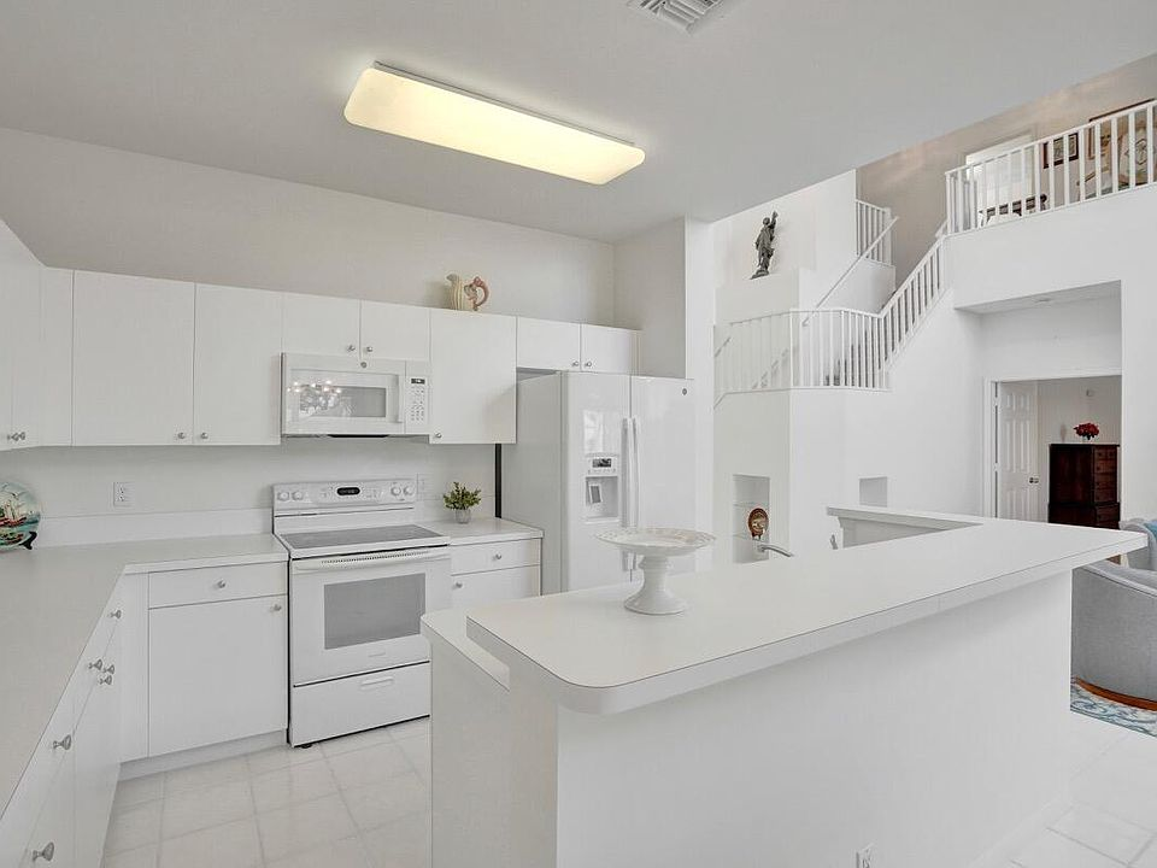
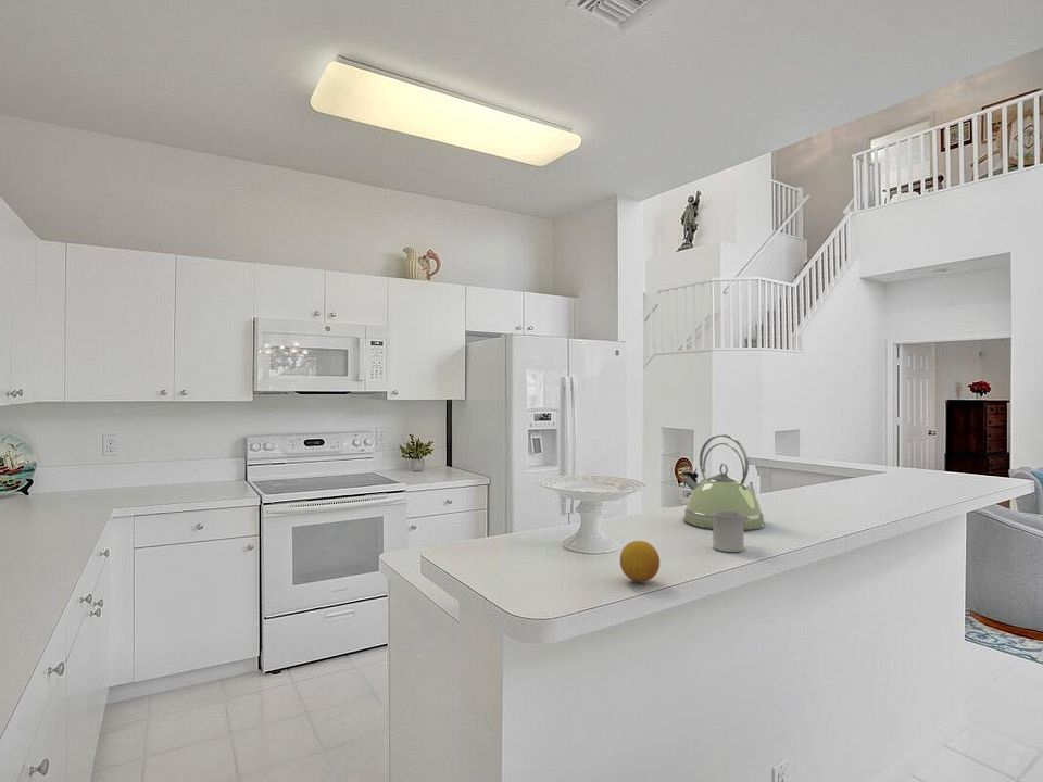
+ kettle (718, 477)
+ fruit (639, 560)
+ cup (731, 530)
